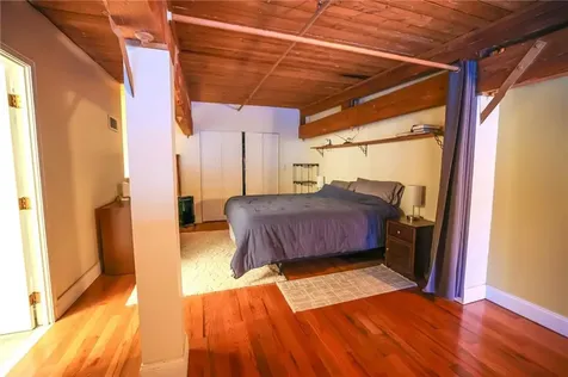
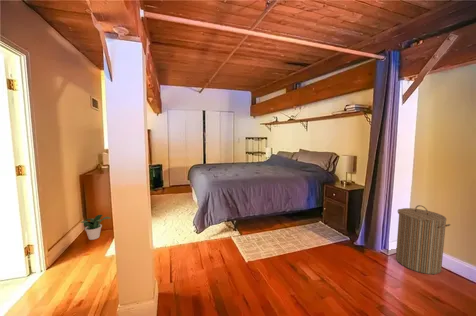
+ laundry hamper (419, 235)
+ potted plant (96, 227)
